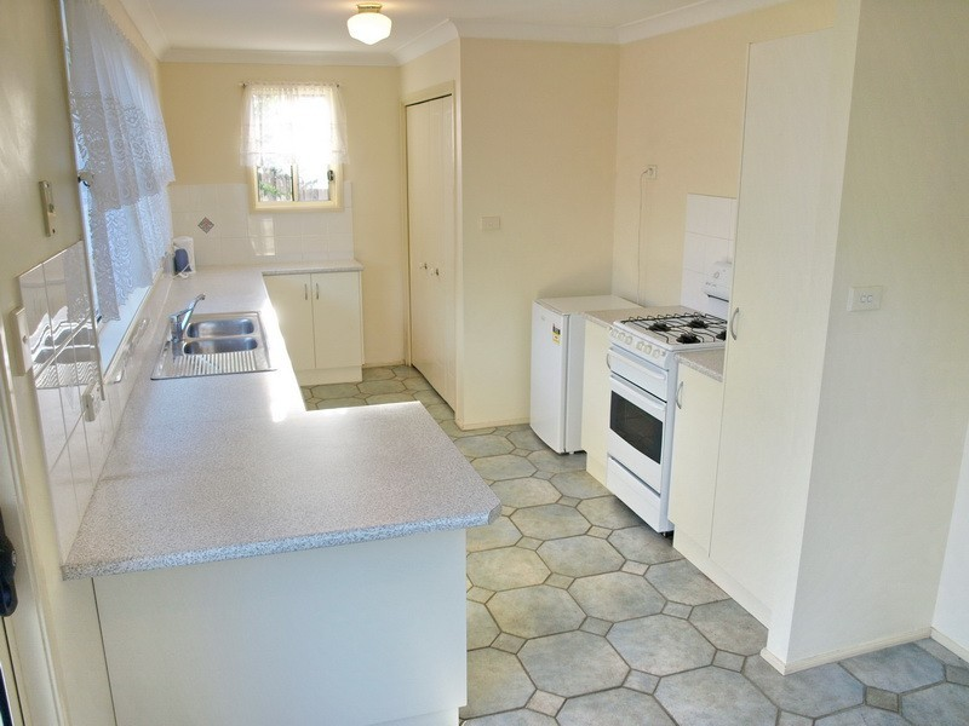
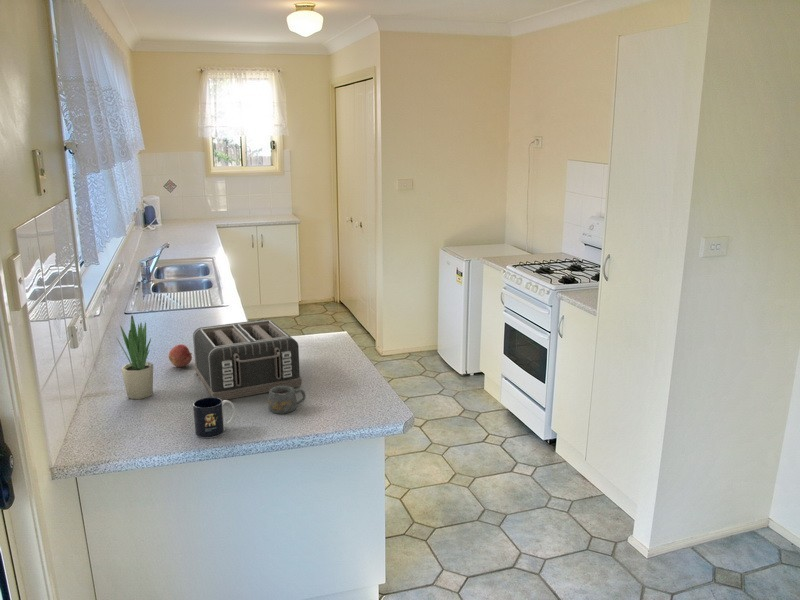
+ potted plant (138, 354)
+ apple (180, 355)
+ toaster (247, 357)
+ mug (287, 398)
+ mug (215, 415)
